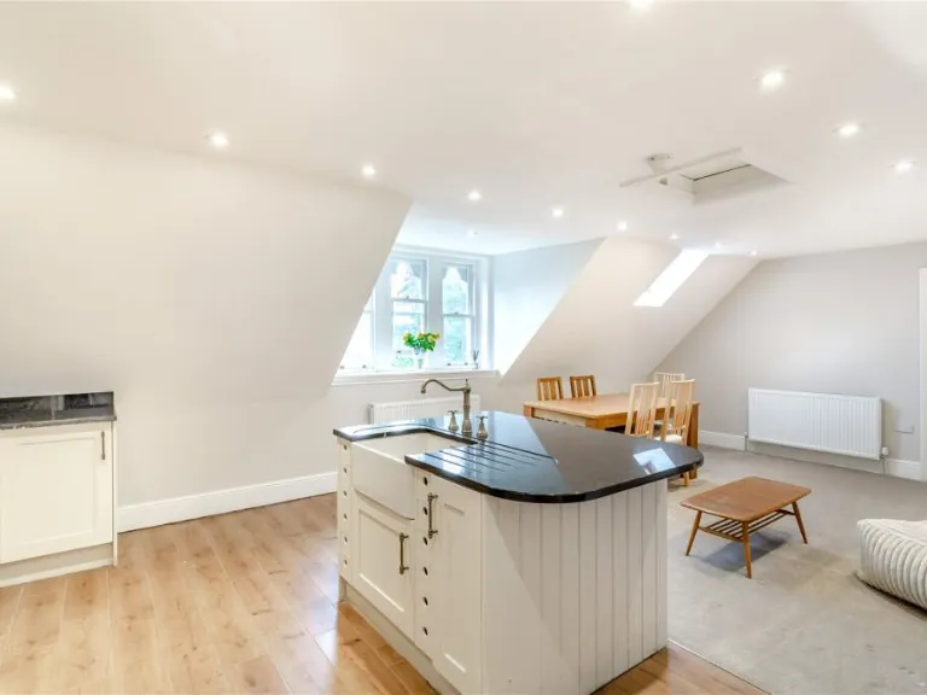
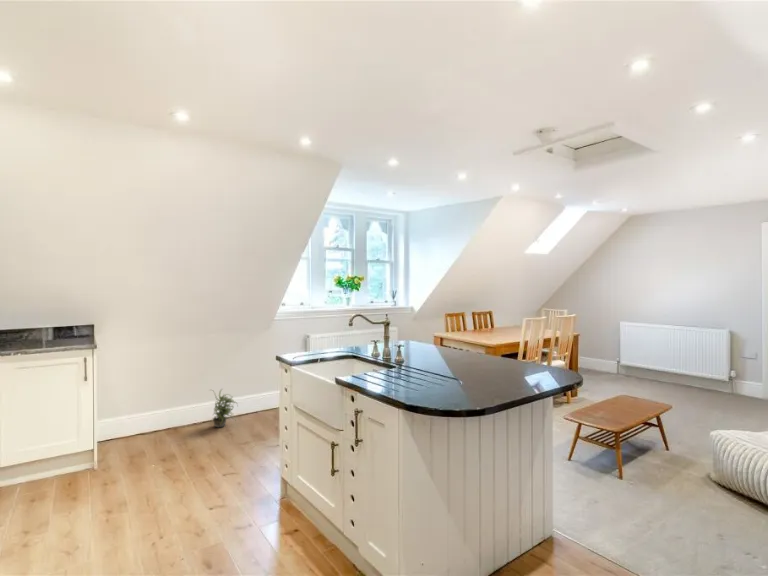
+ potted plant (222, 407)
